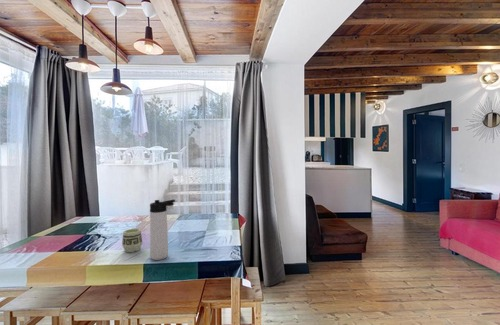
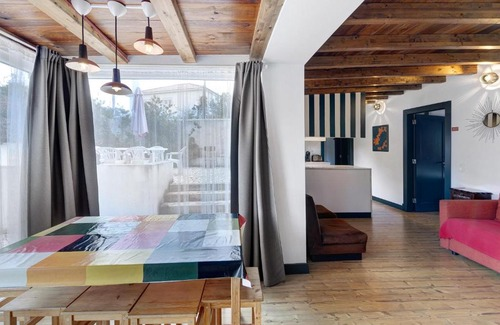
- thermos bottle (162, 228)
- cup (132, 240)
